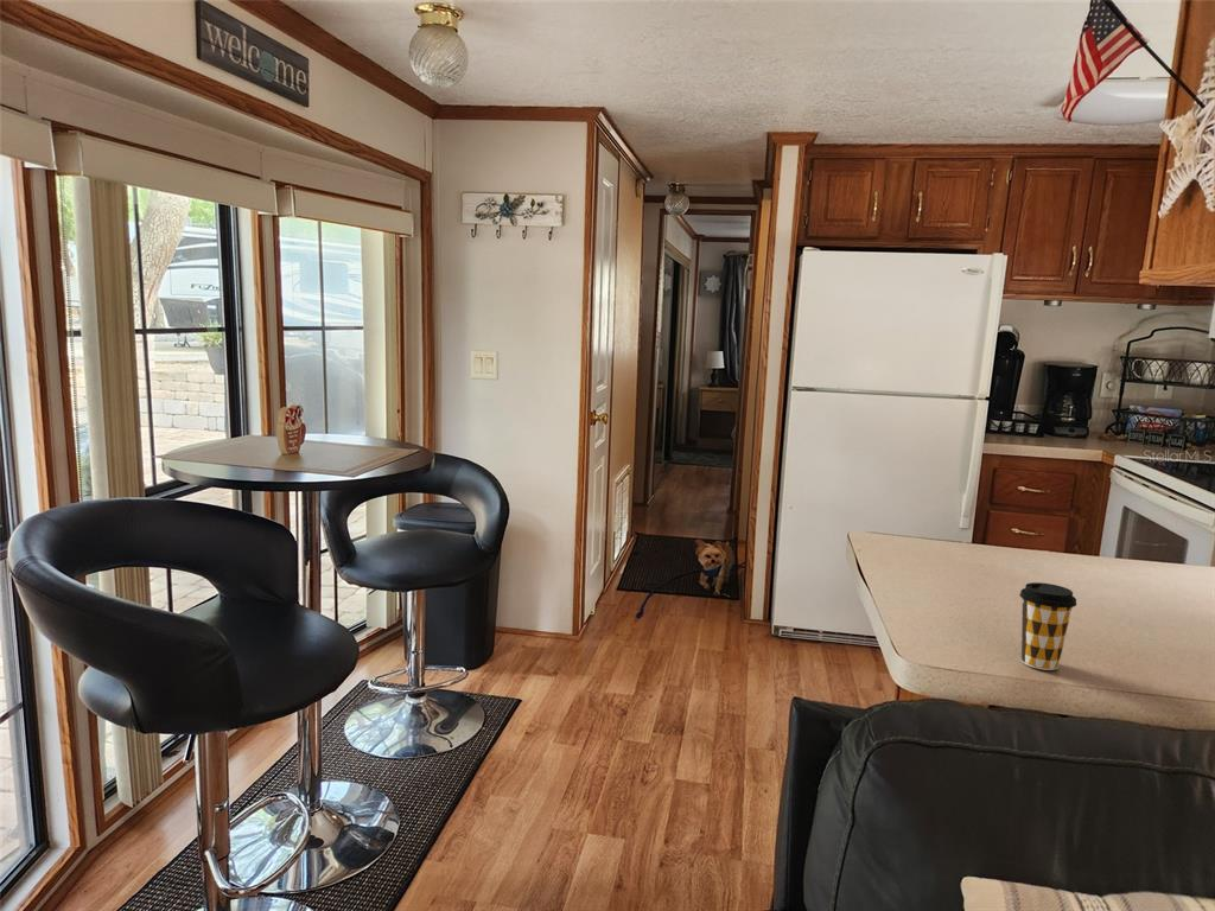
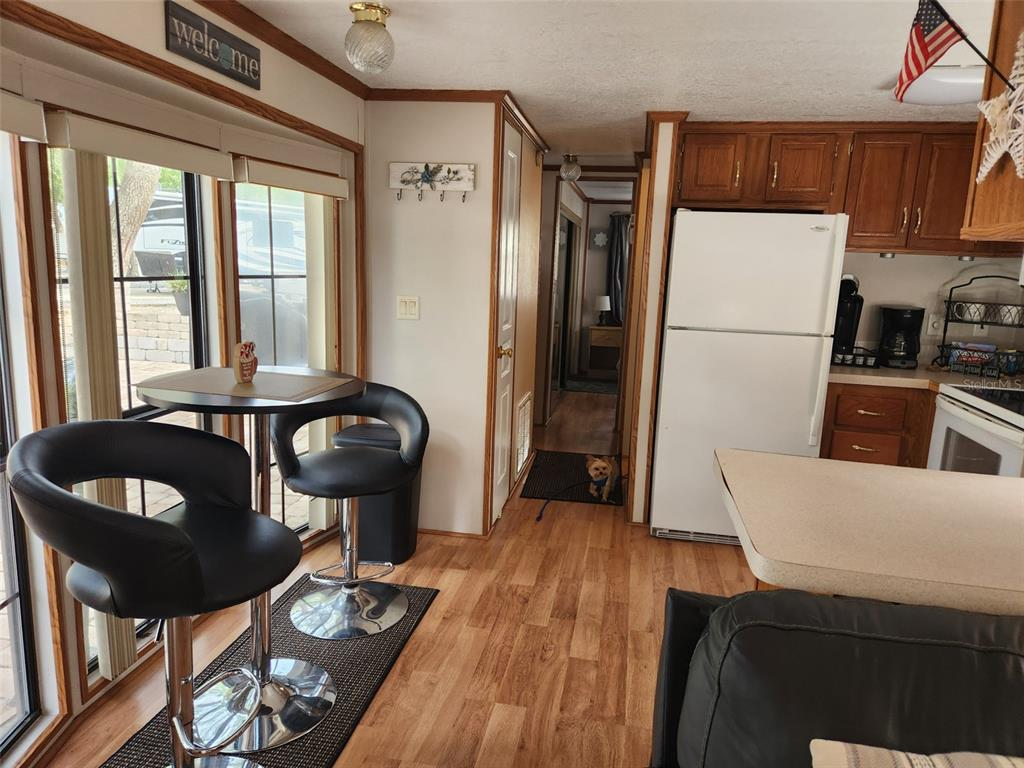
- coffee cup (1044, 626)
